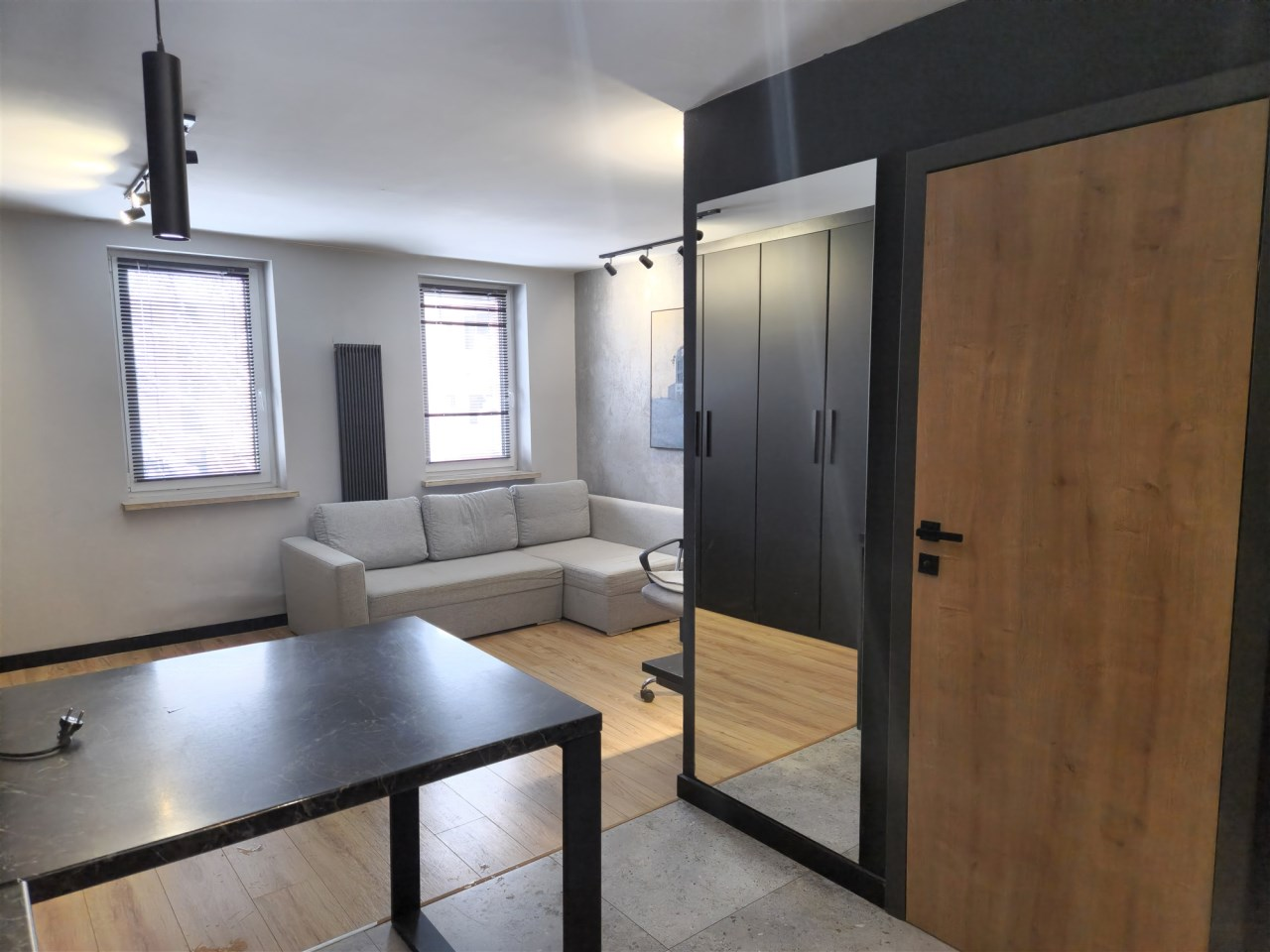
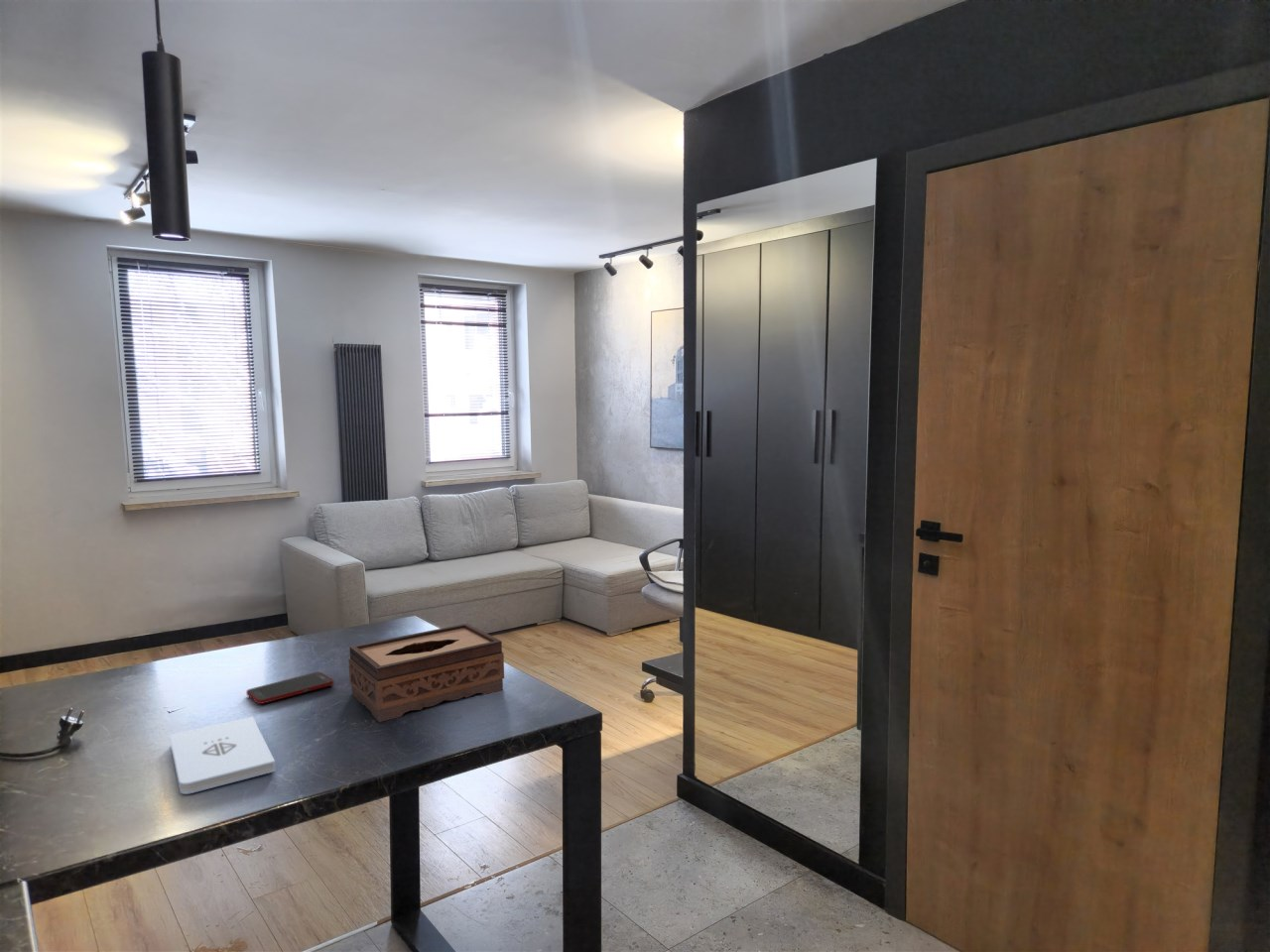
+ notepad (220, 752)
+ cell phone (291, 687)
+ tissue box (427, 667)
